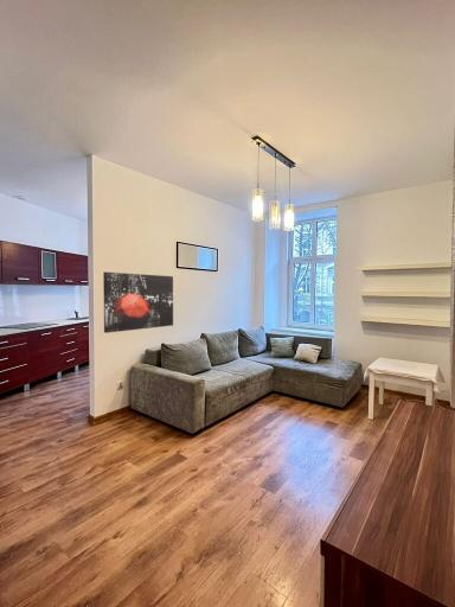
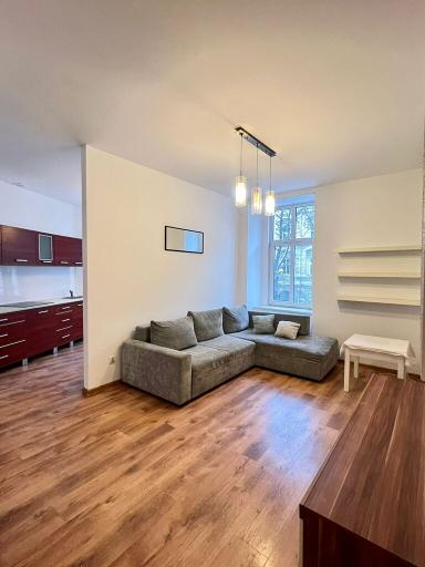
- wall art (141, 301)
